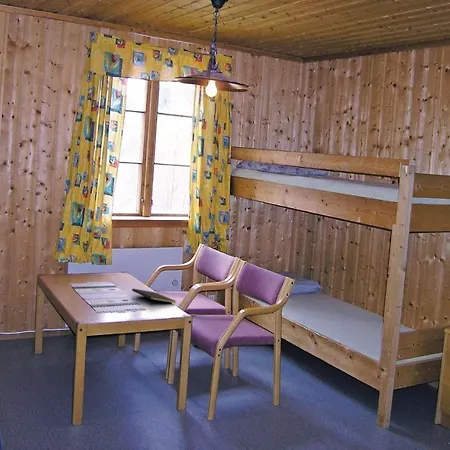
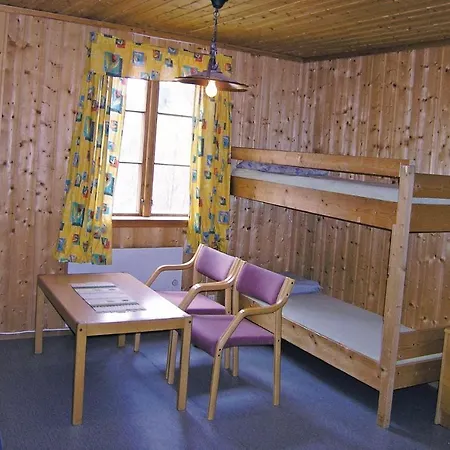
- notepad (153, 295)
